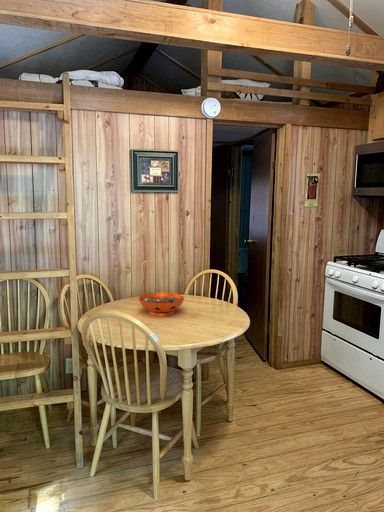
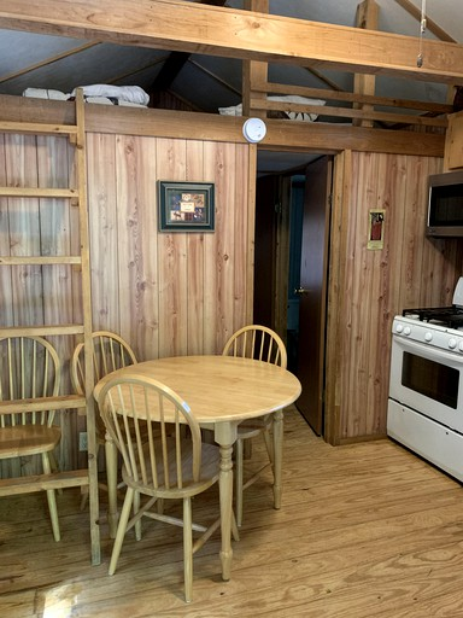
- decorative bowl (161, 304)
